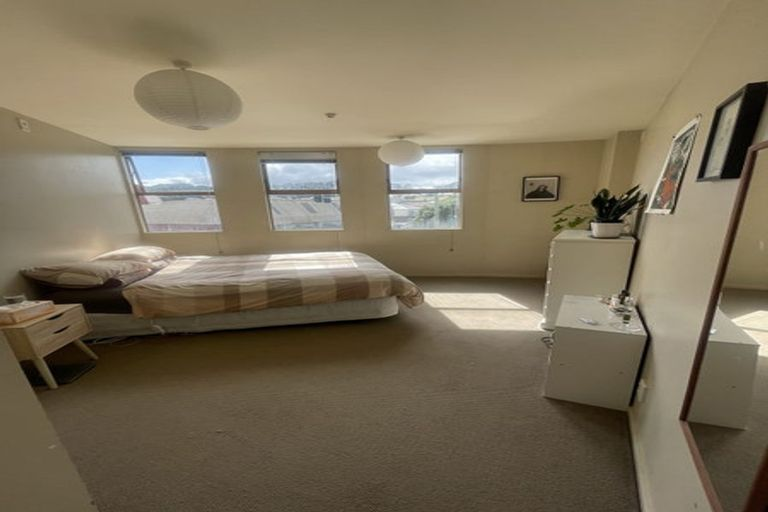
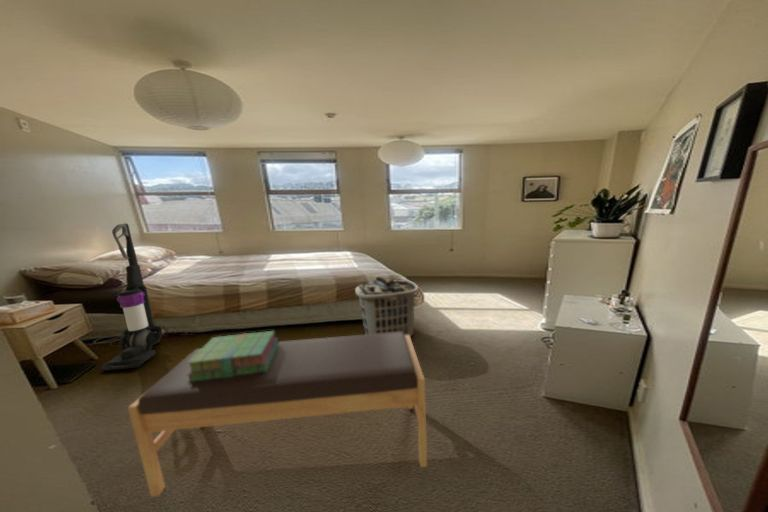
+ clothes hamper (387, 306)
+ bench (298, 401)
+ vacuum cleaner (126, 292)
+ stack of books (236, 352)
